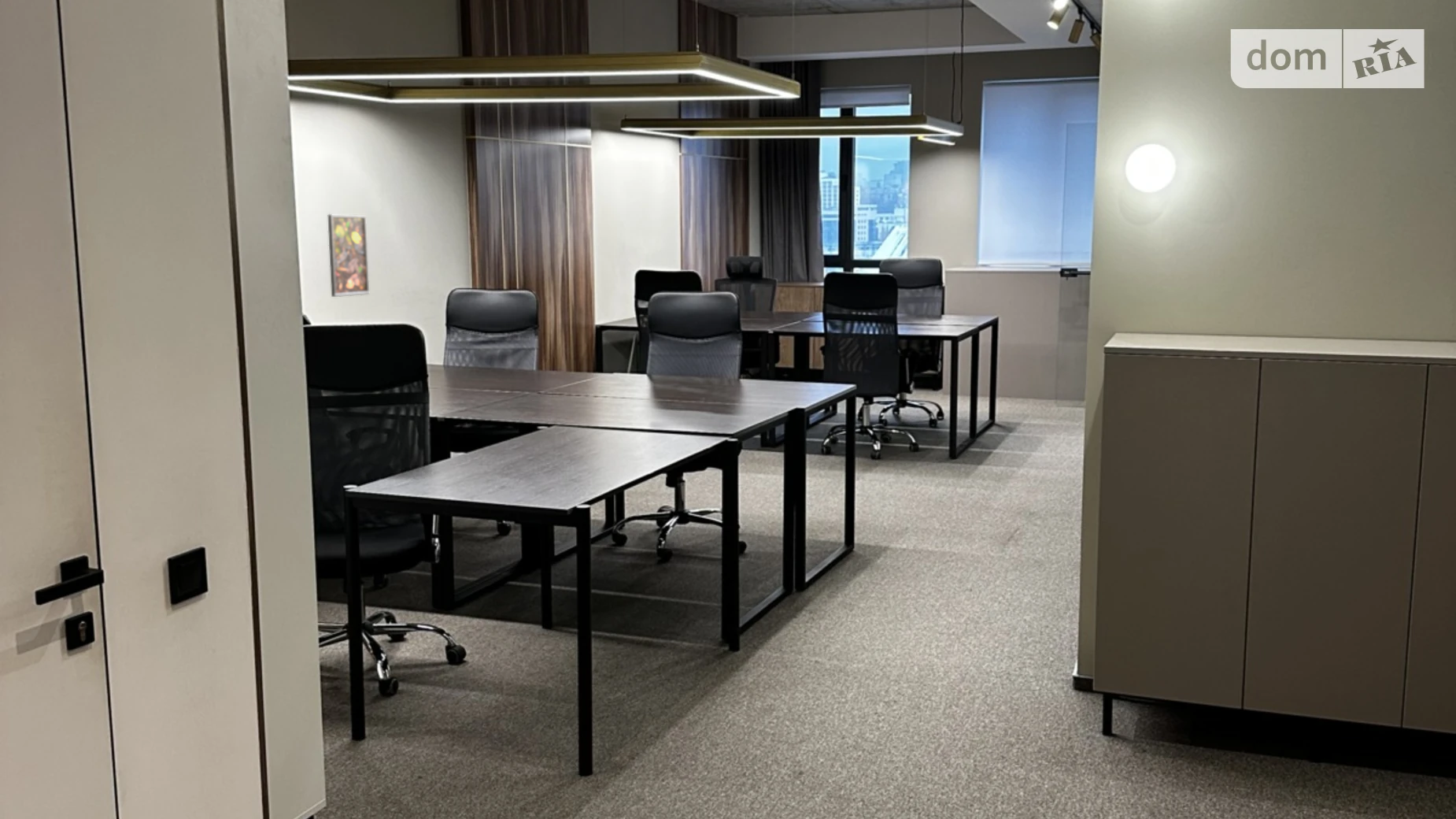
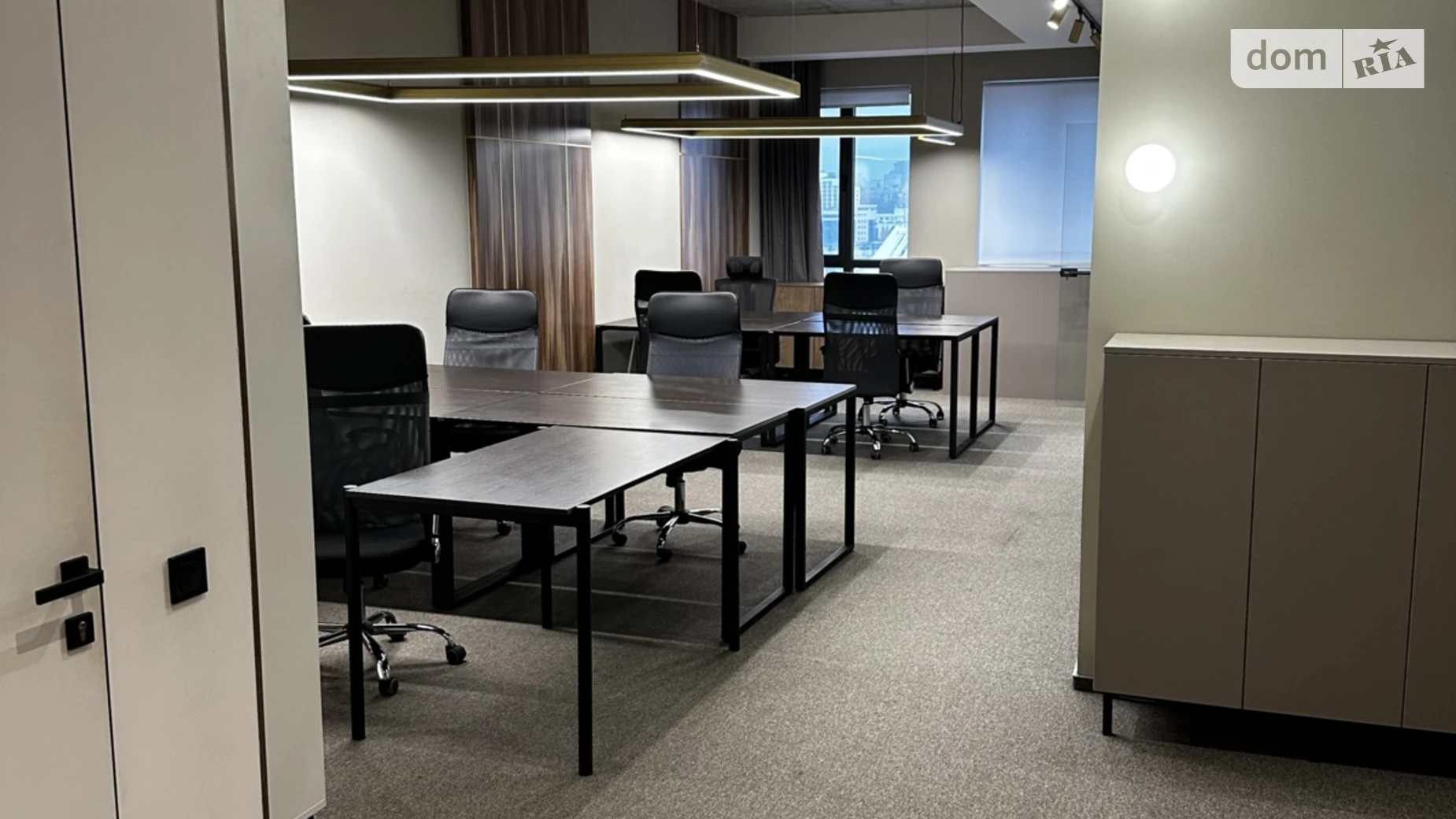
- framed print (349, 255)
